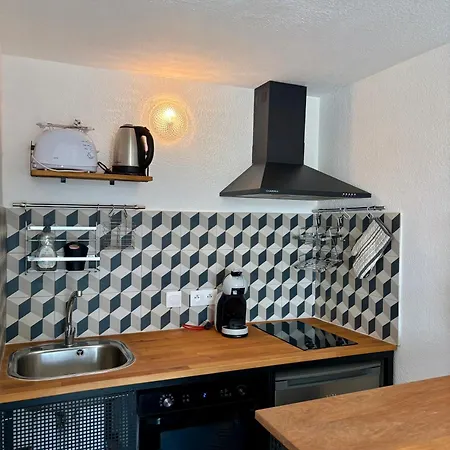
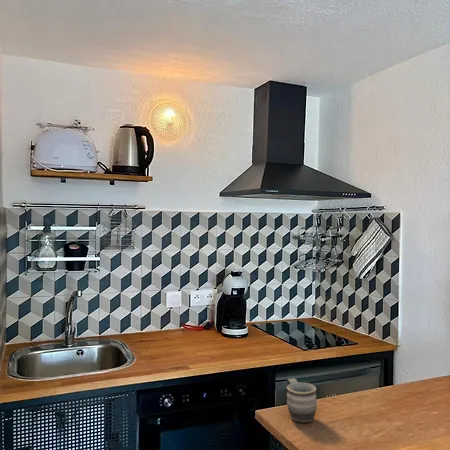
+ mug (298, 399)
